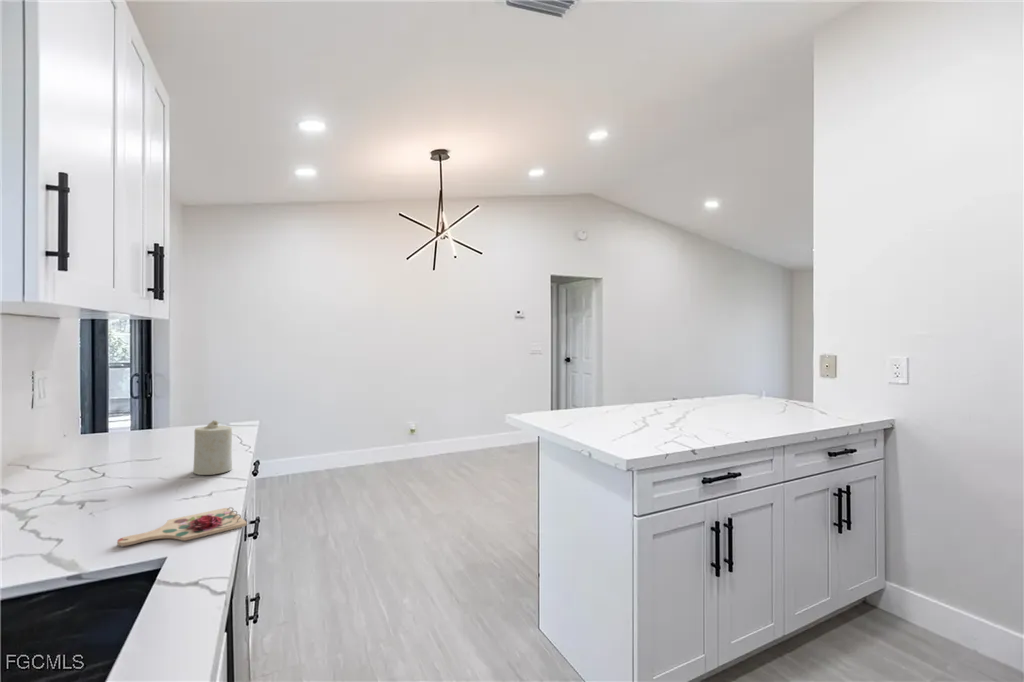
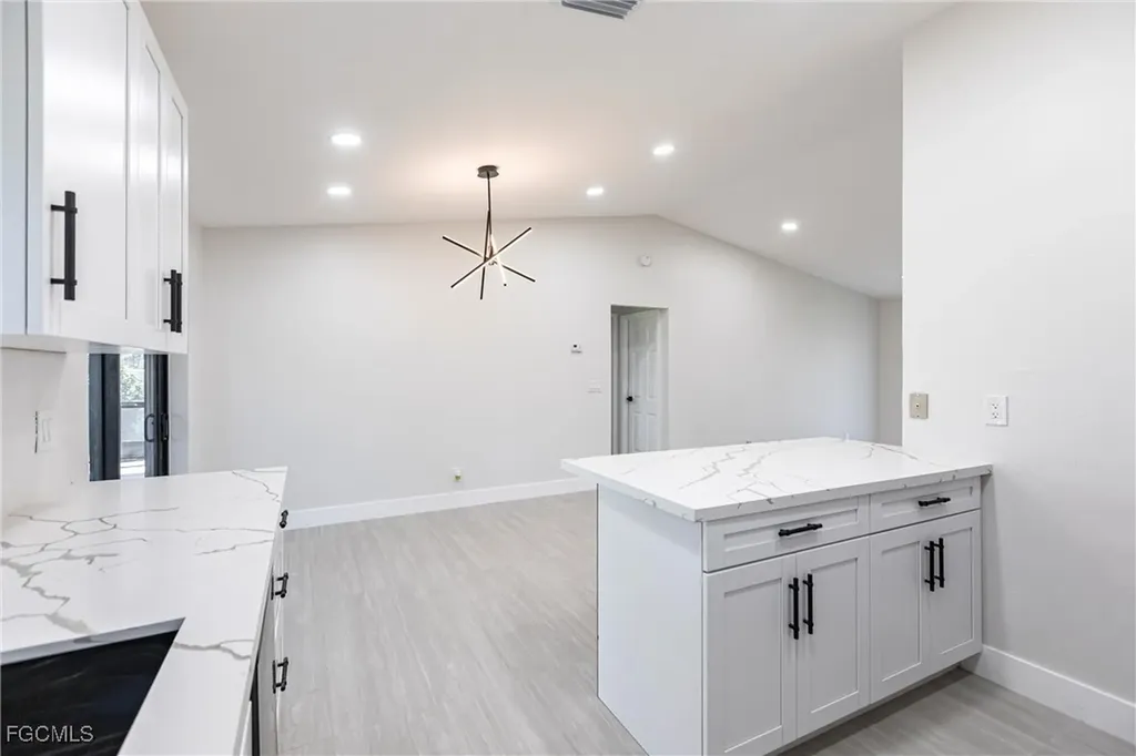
- cutting board (181, 524)
- candle (212, 445)
